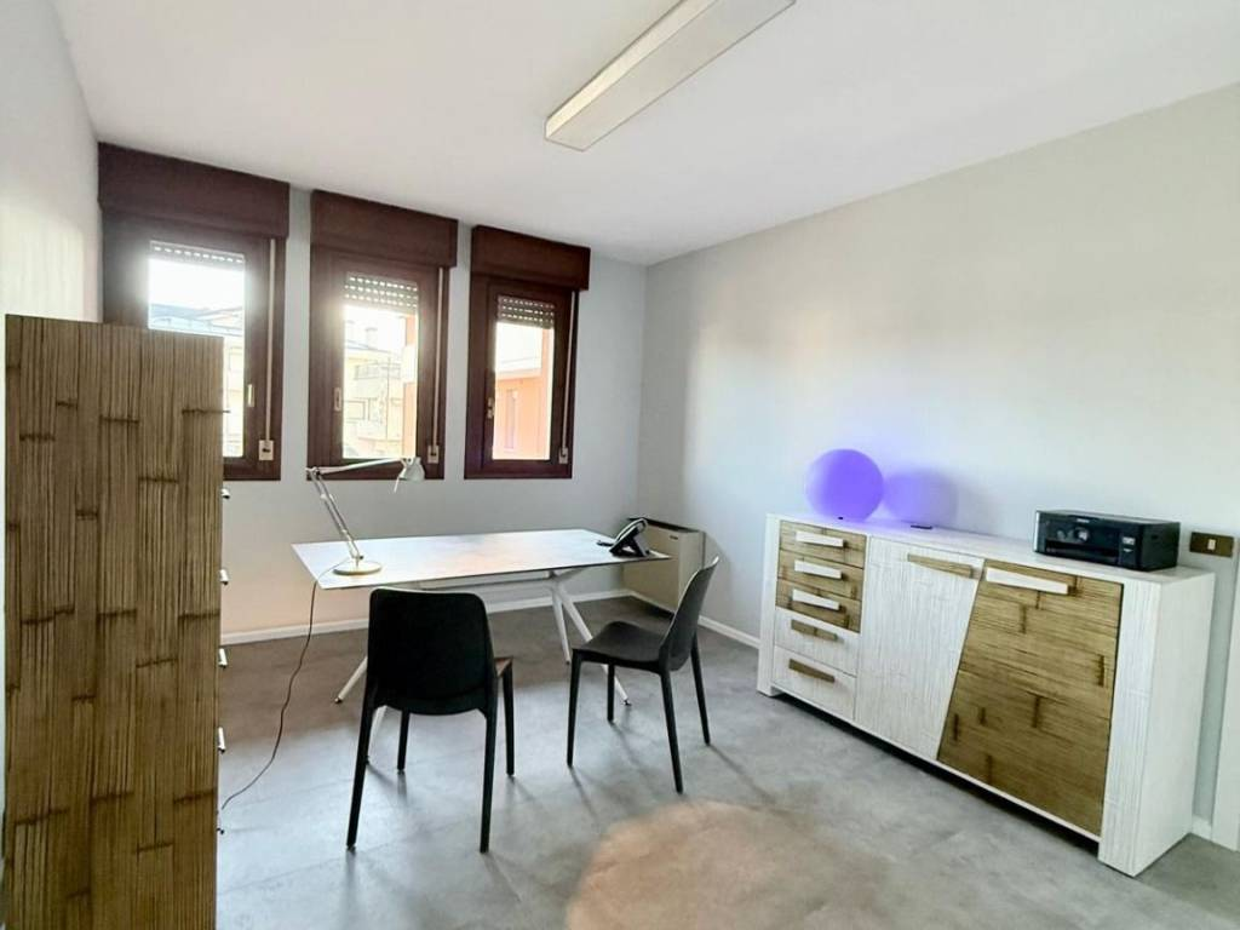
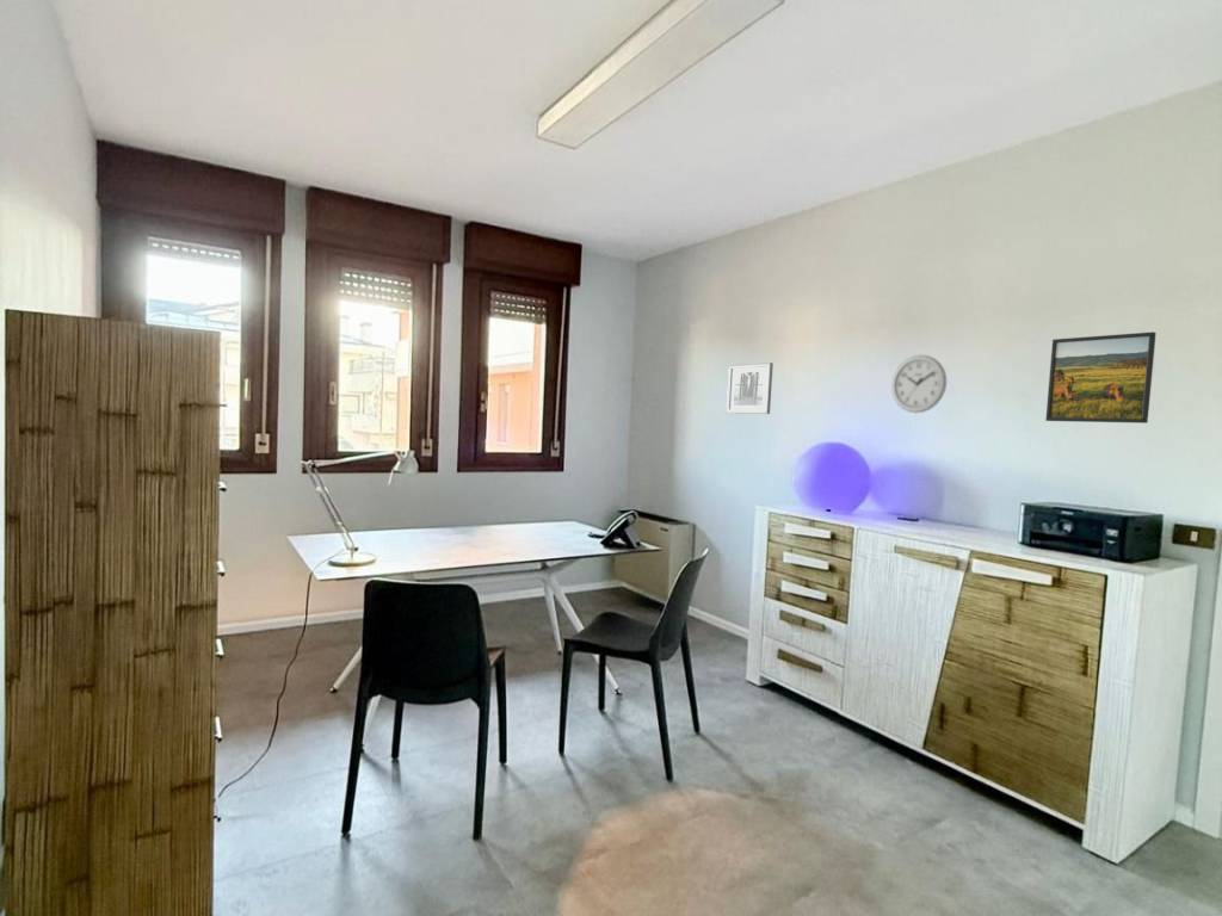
+ wall clock (916, 383)
+ wall art (748, 389)
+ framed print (1097, 378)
